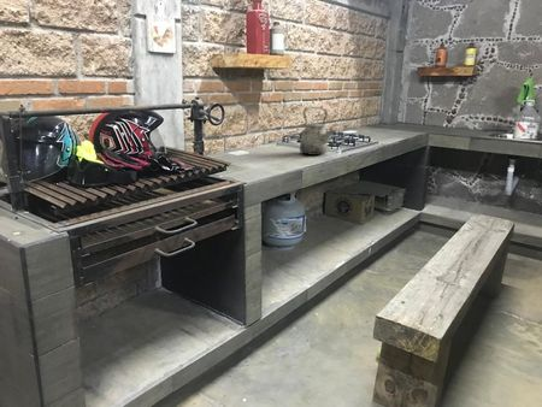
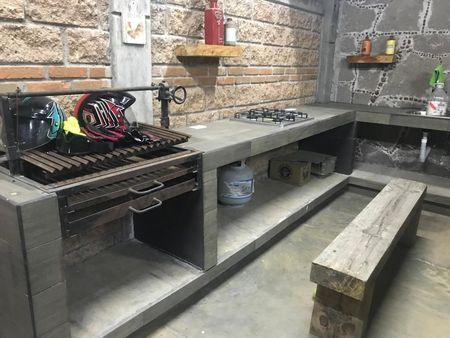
- kettle (318, 131)
